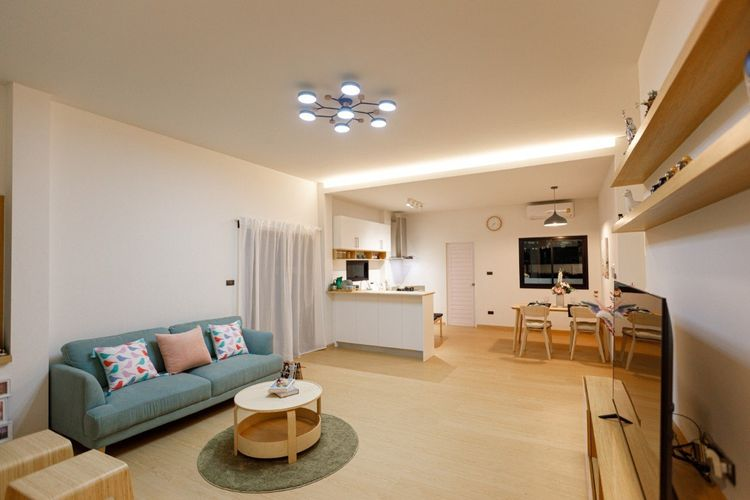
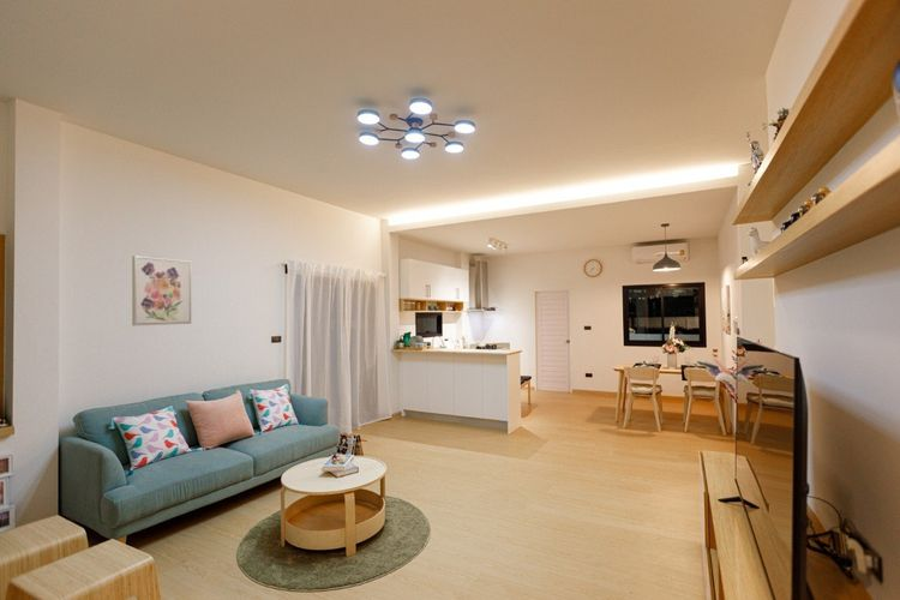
+ wall art (163, 292)
